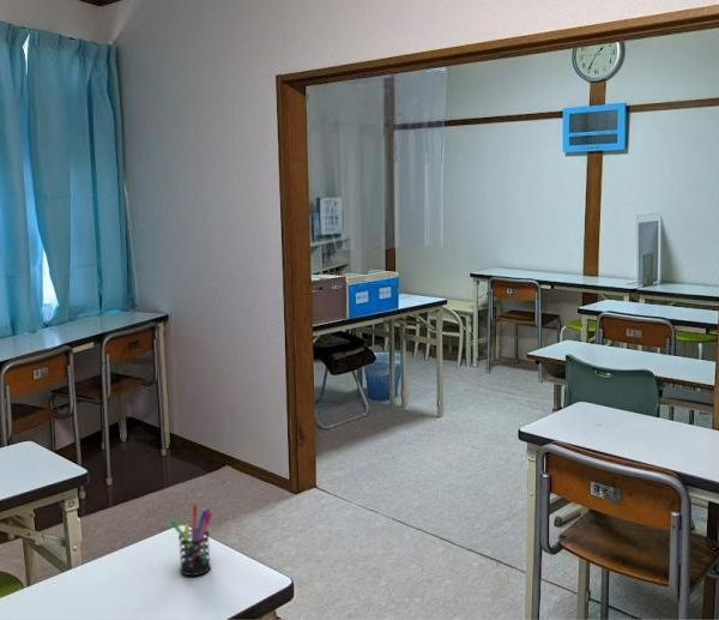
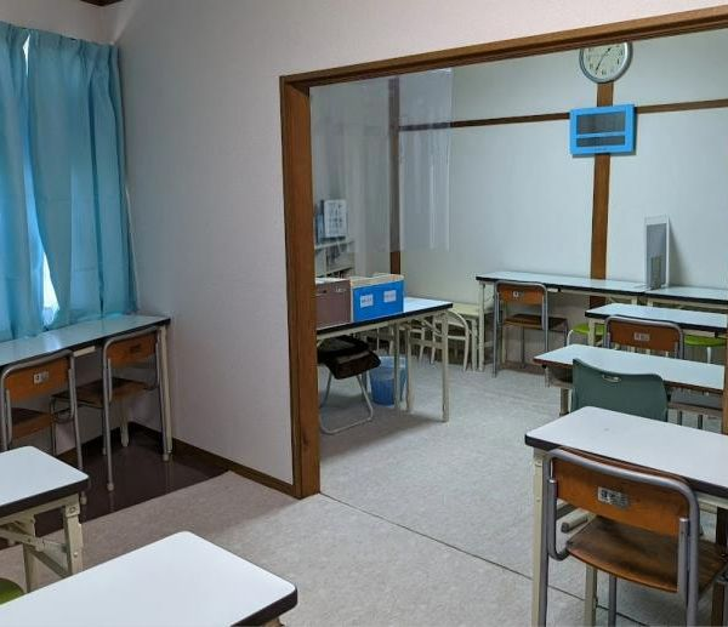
- pen holder (191, 537)
